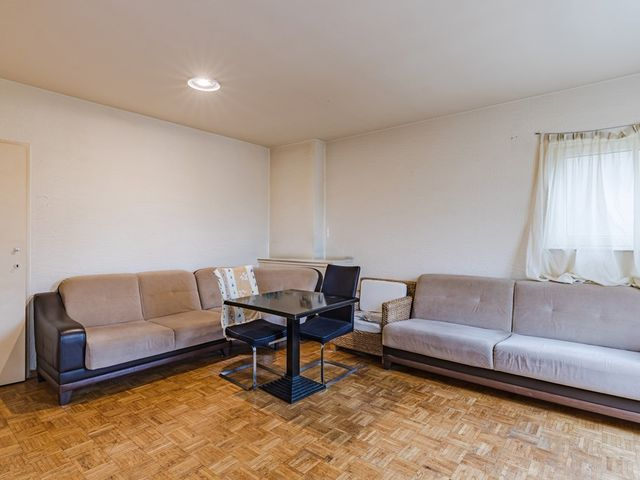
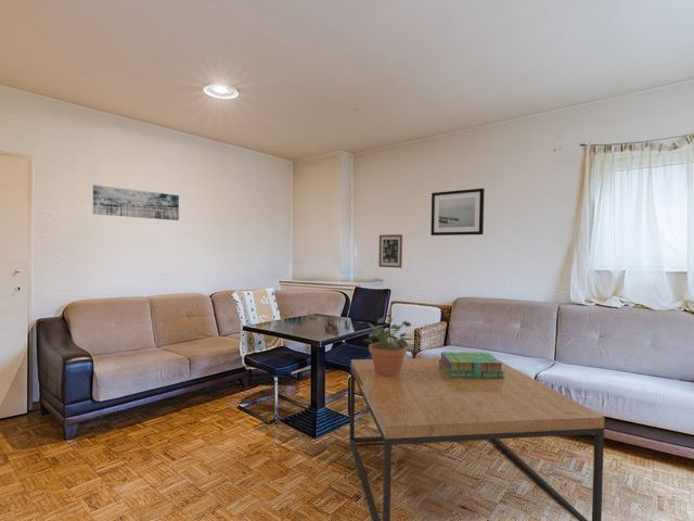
+ potted plant (386, 346)
+ wall art (139, 204)
+ coffee table (451, 431)
+ wall art (389, 251)
+ stack of books (470, 364)
+ wall art (455, 213)
